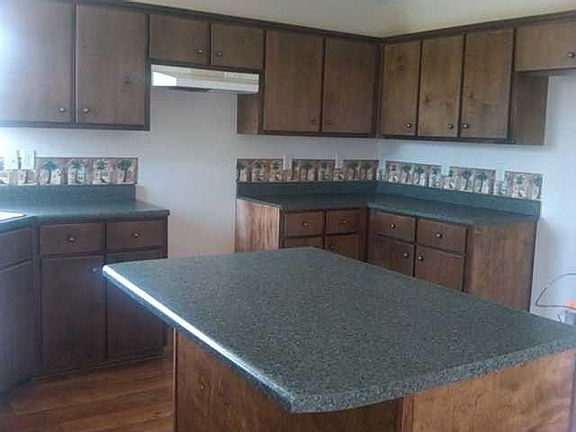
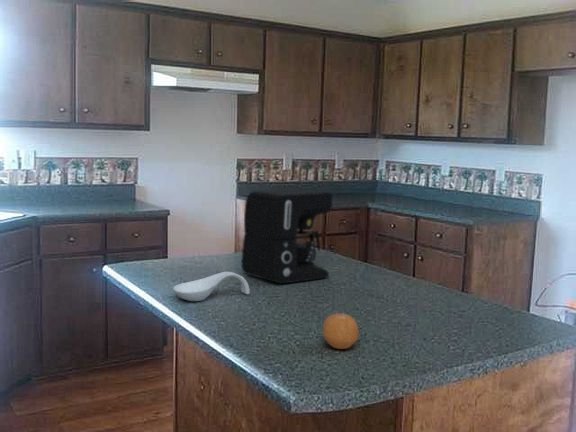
+ coffee maker (291, 234)
+ fruit (340, 331)
+ spoon rest (211, 285)
